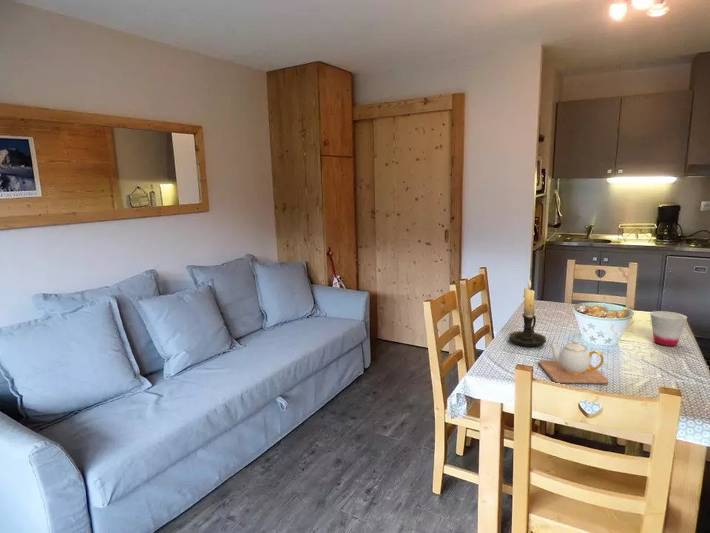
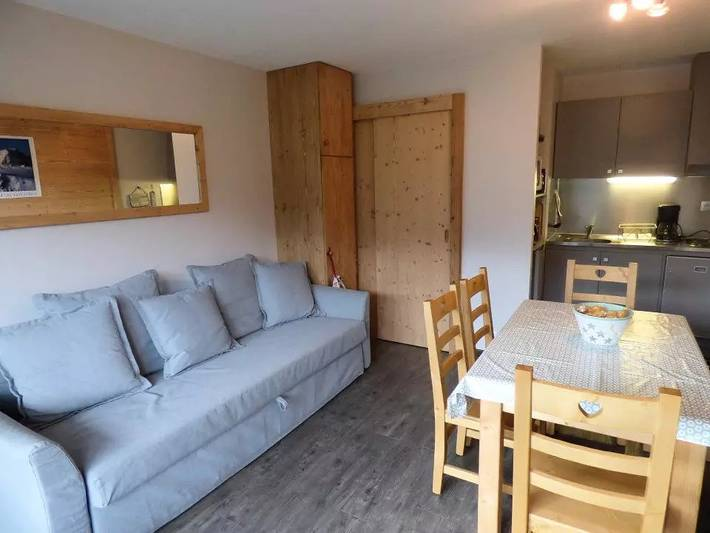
- teapot (572, 355)
- cup (666, 329)
- candle holder (529, 309)
